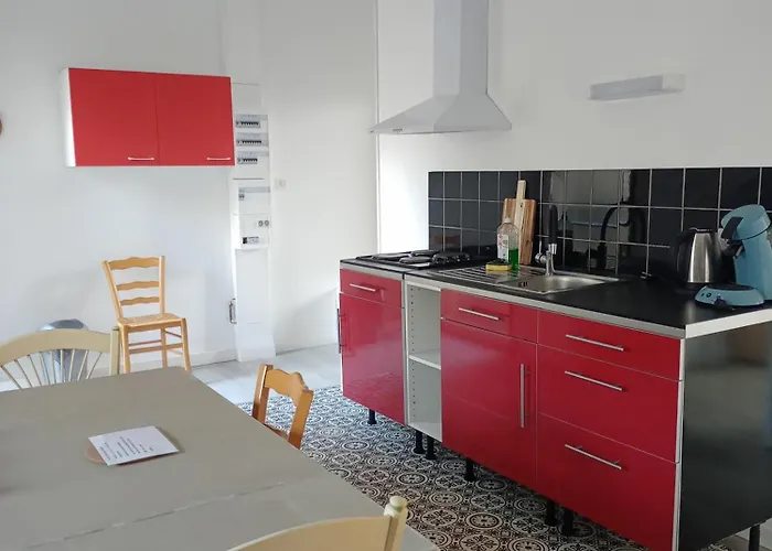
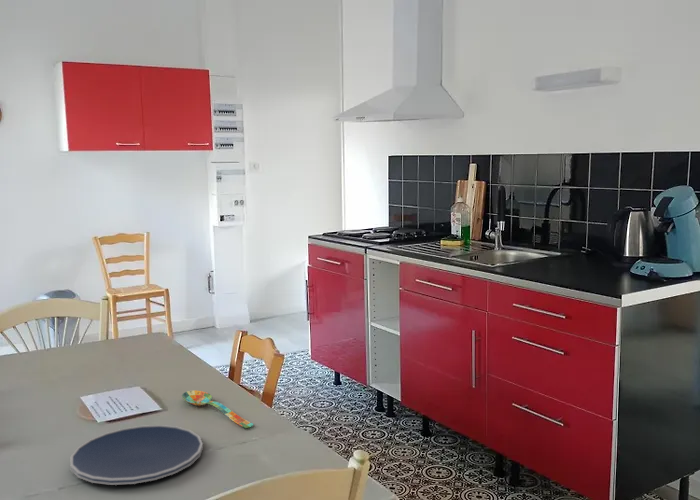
+ spoon (216, 407)
+ plate (138, 454)
